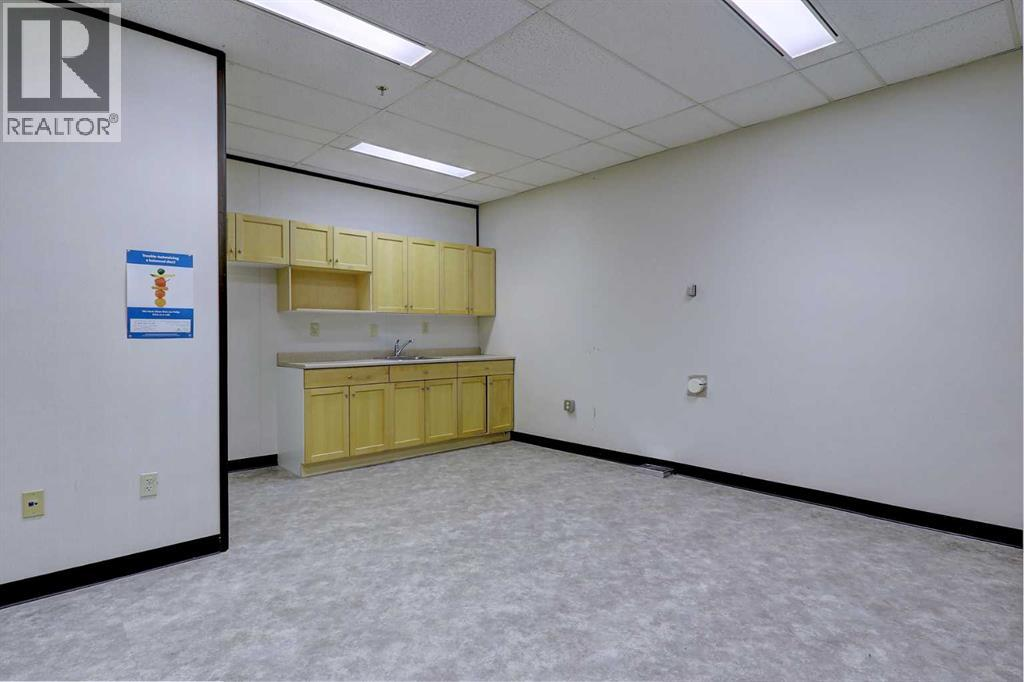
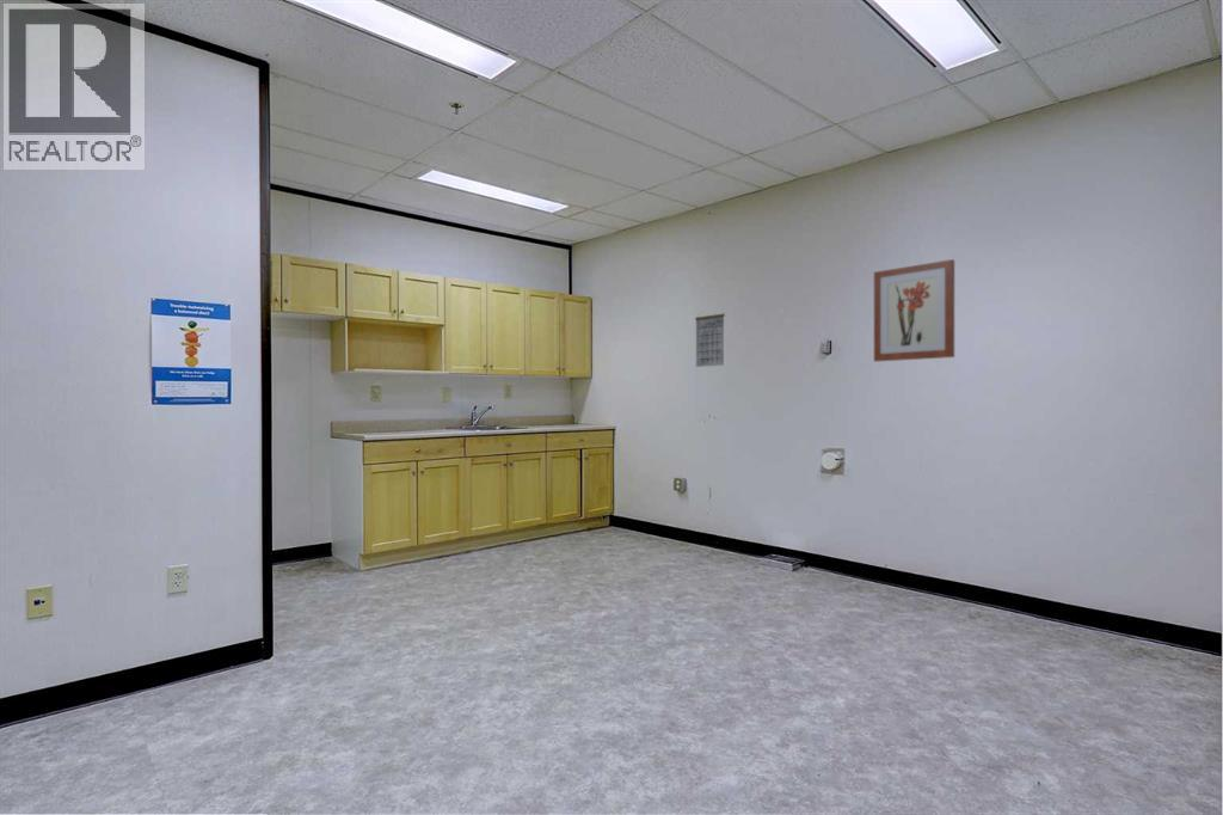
+ calendar (709, 335)
+ wall art (912, 312)
